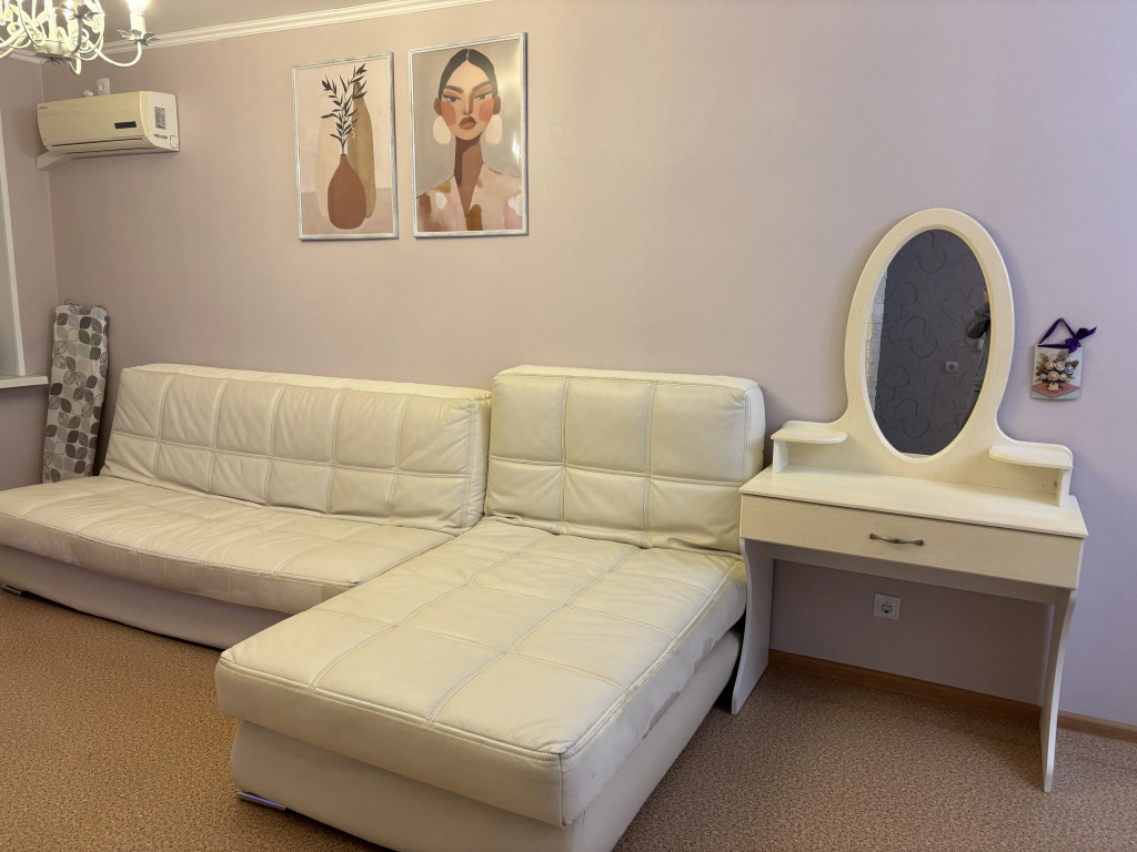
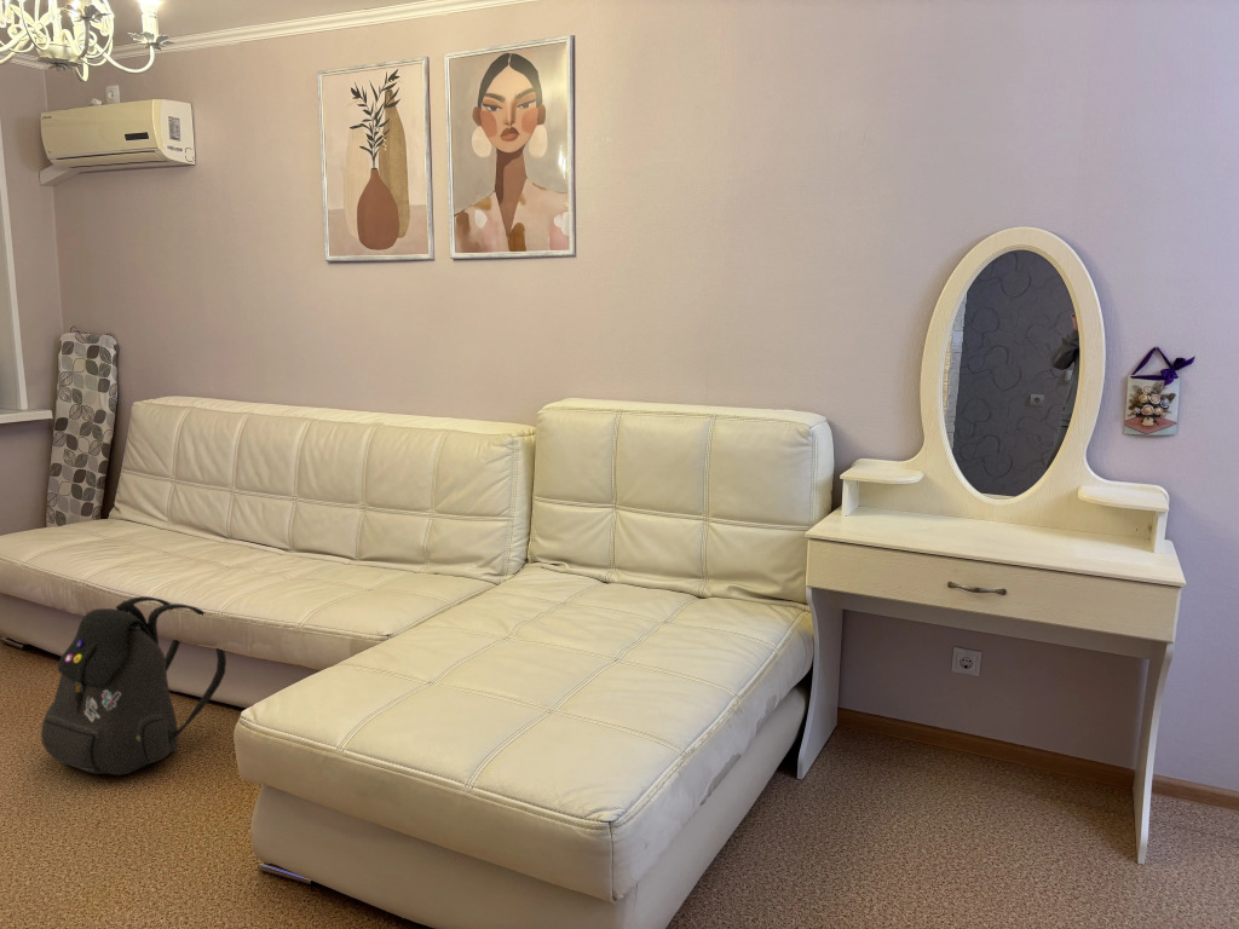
+ backpack (133, 673)
